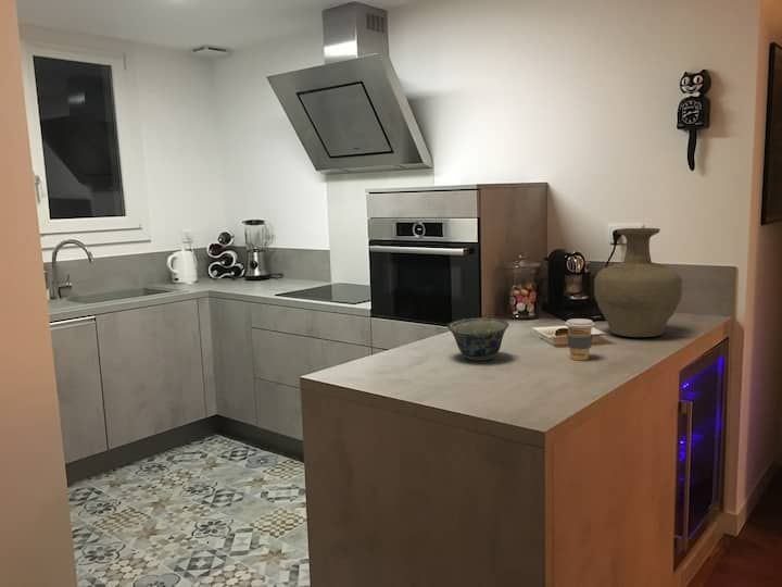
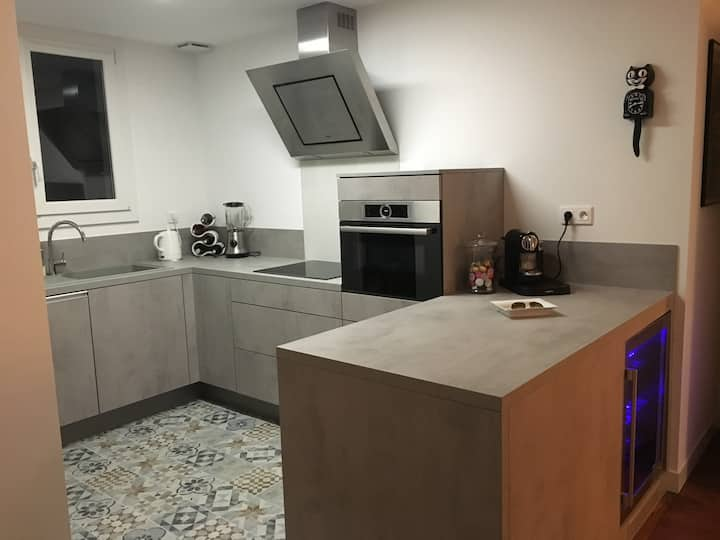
- coffee cup (579, 339)
- vase (636, 282)
- bowl (478, 340)
